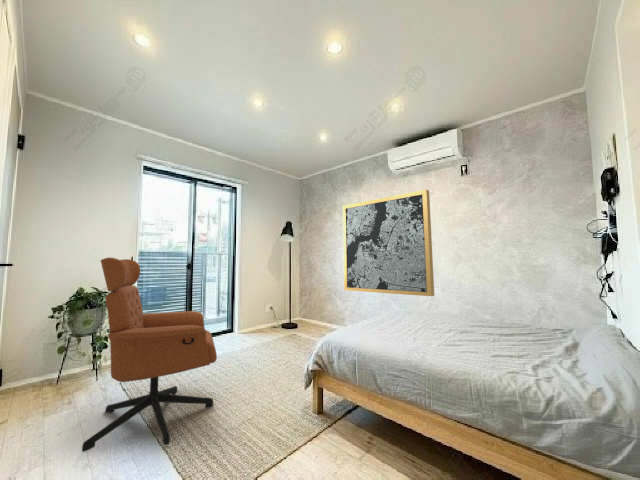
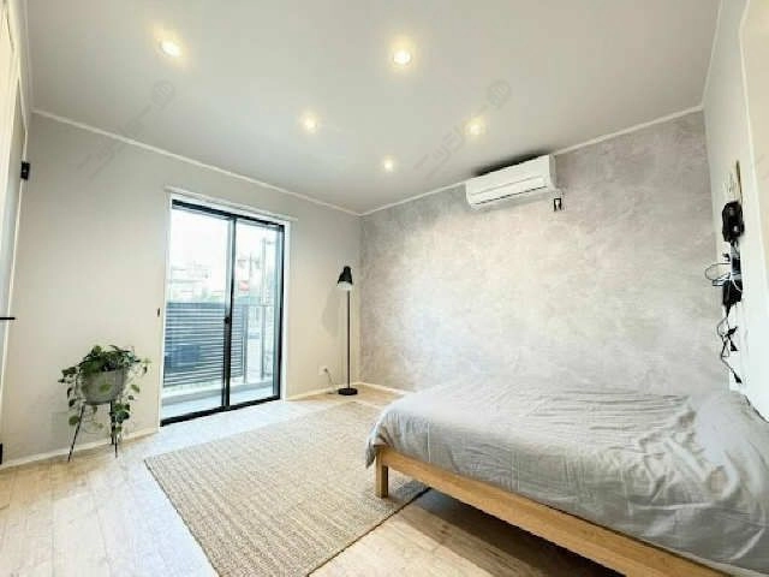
- wall art (382, 245)
- armchair (162, 335)
